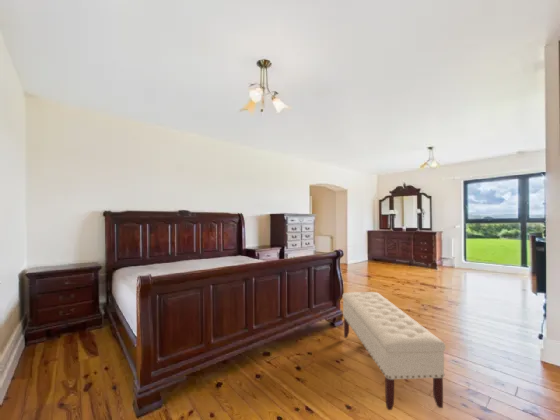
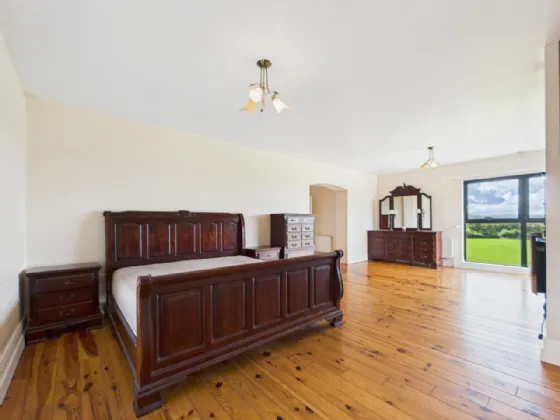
- bench (382, 337)
